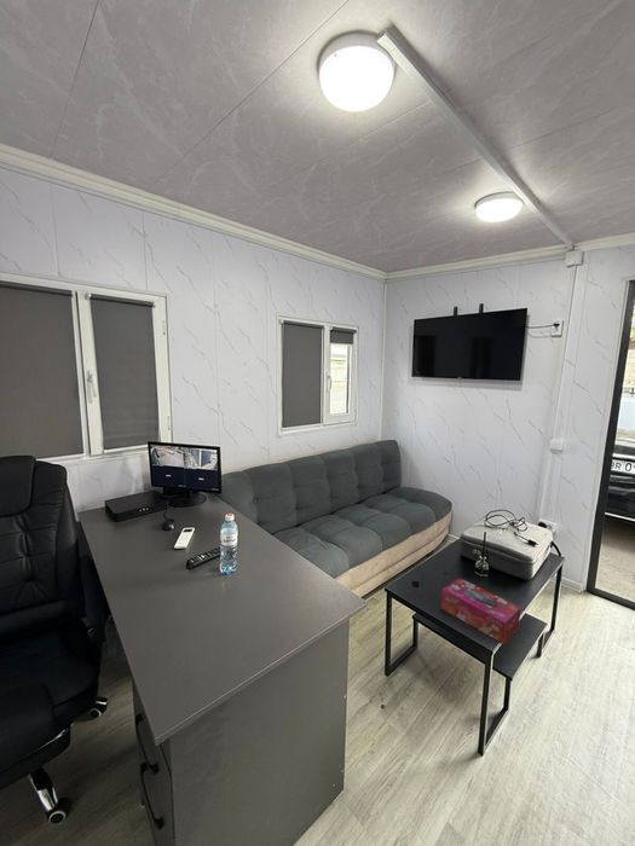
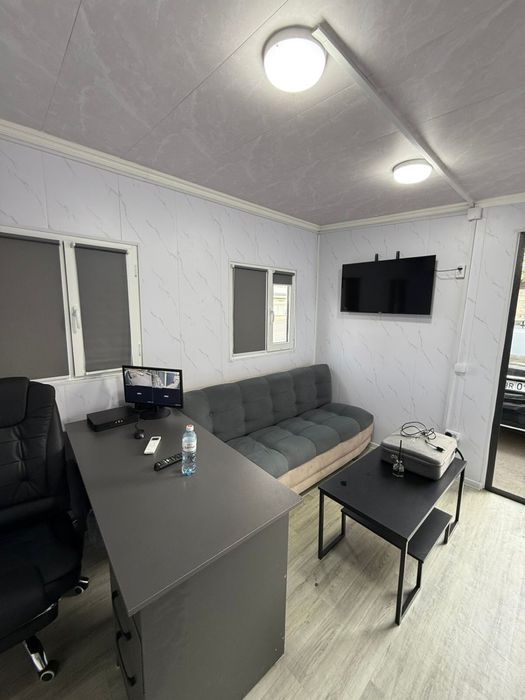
- tissue box (479, 608)
